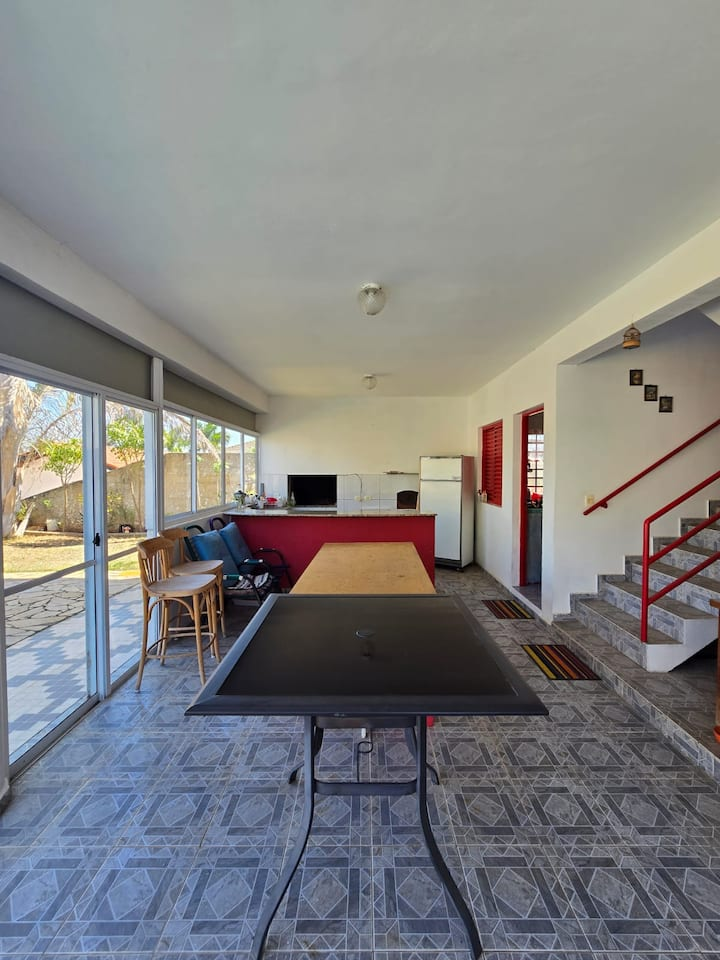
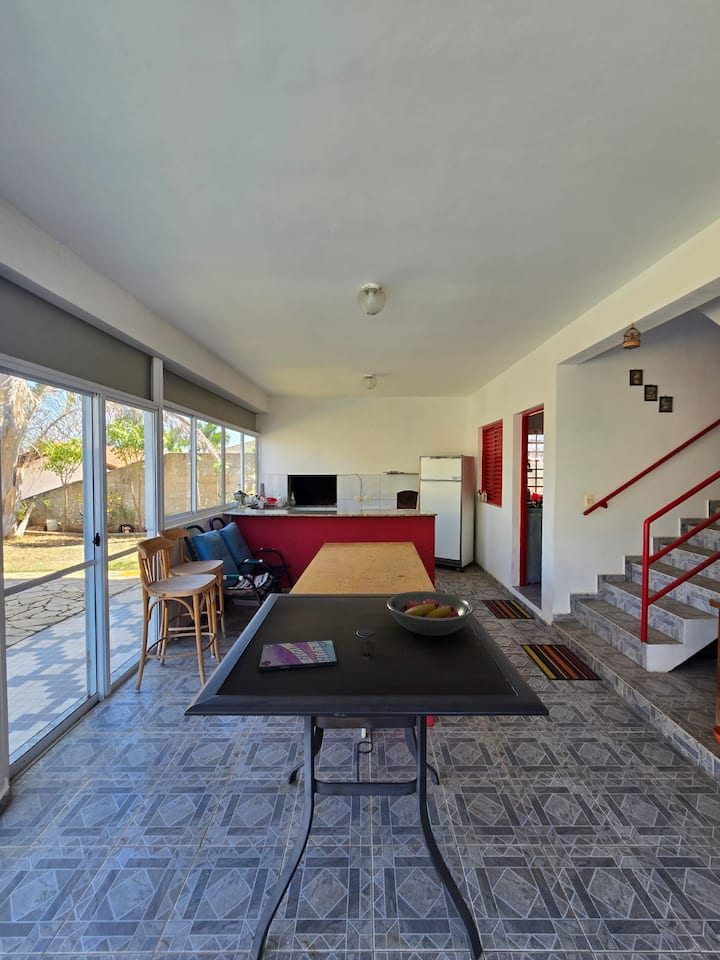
+ video game case (298, 653)
+ fruit bowl (429, 612)
